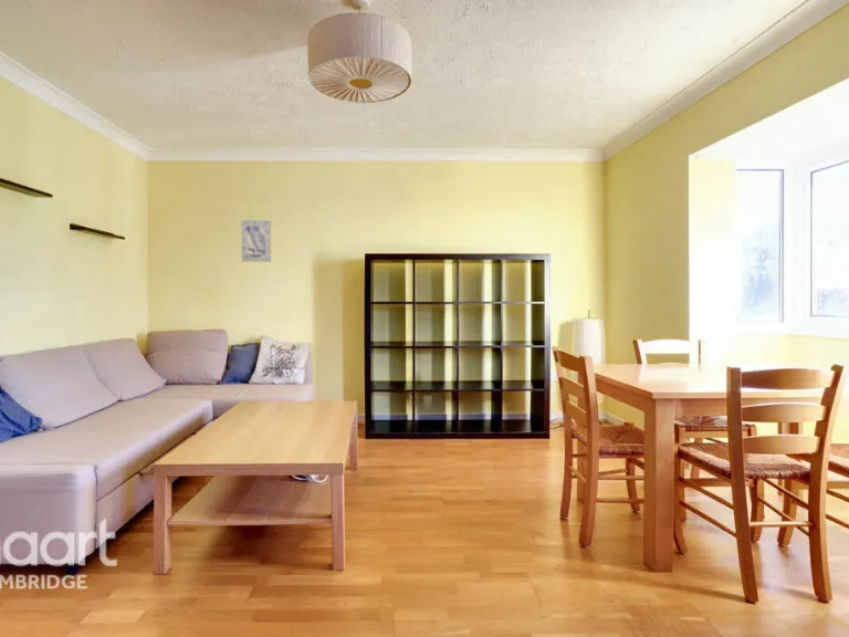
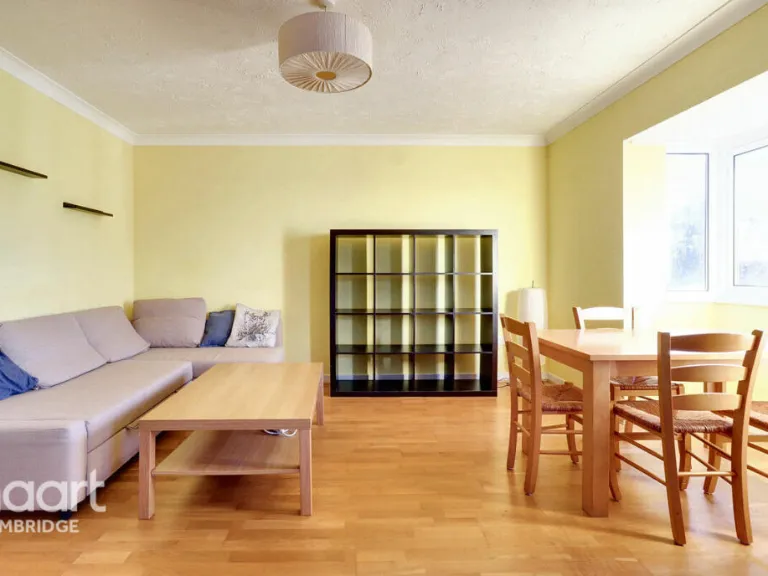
- wall art (255, 240)
